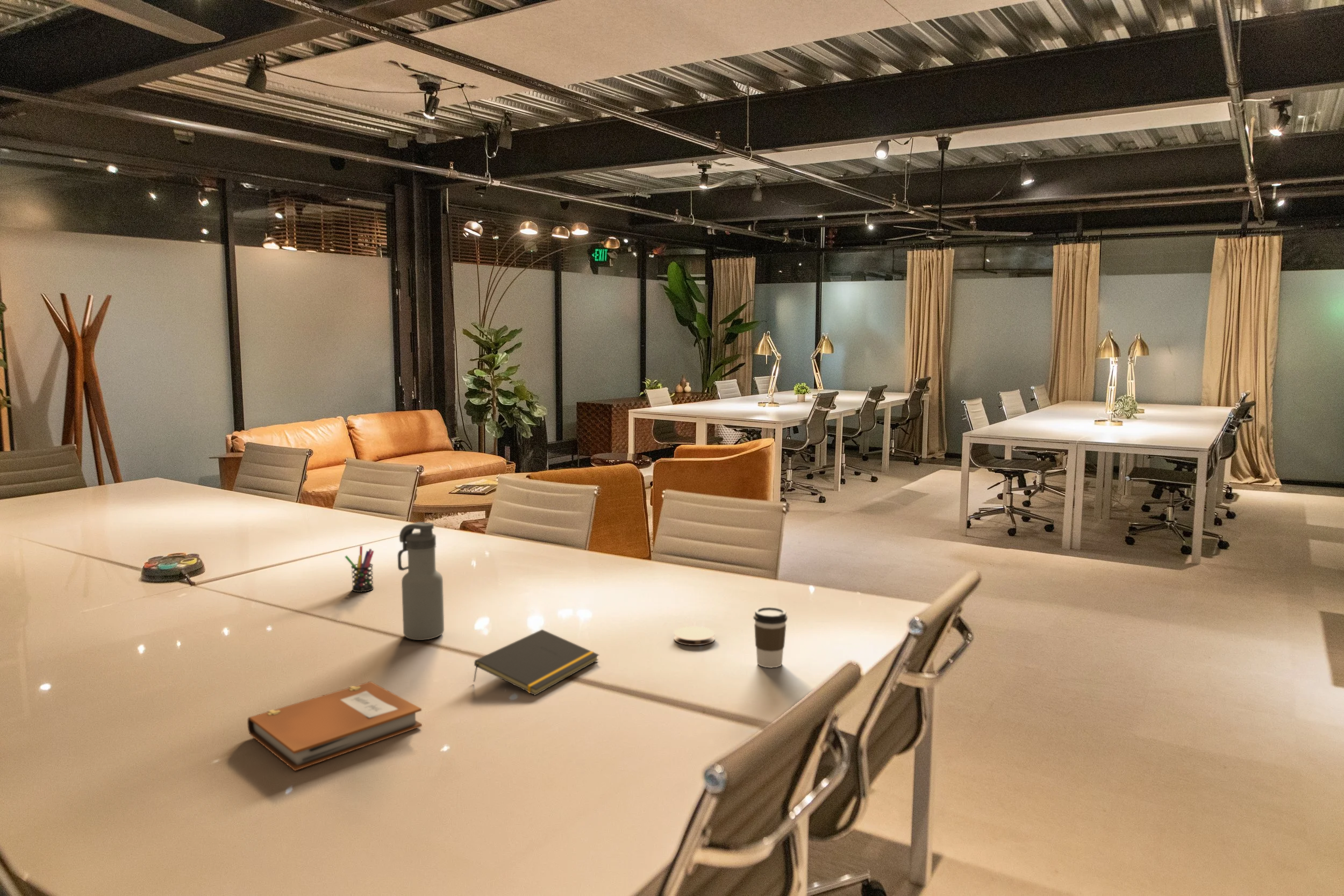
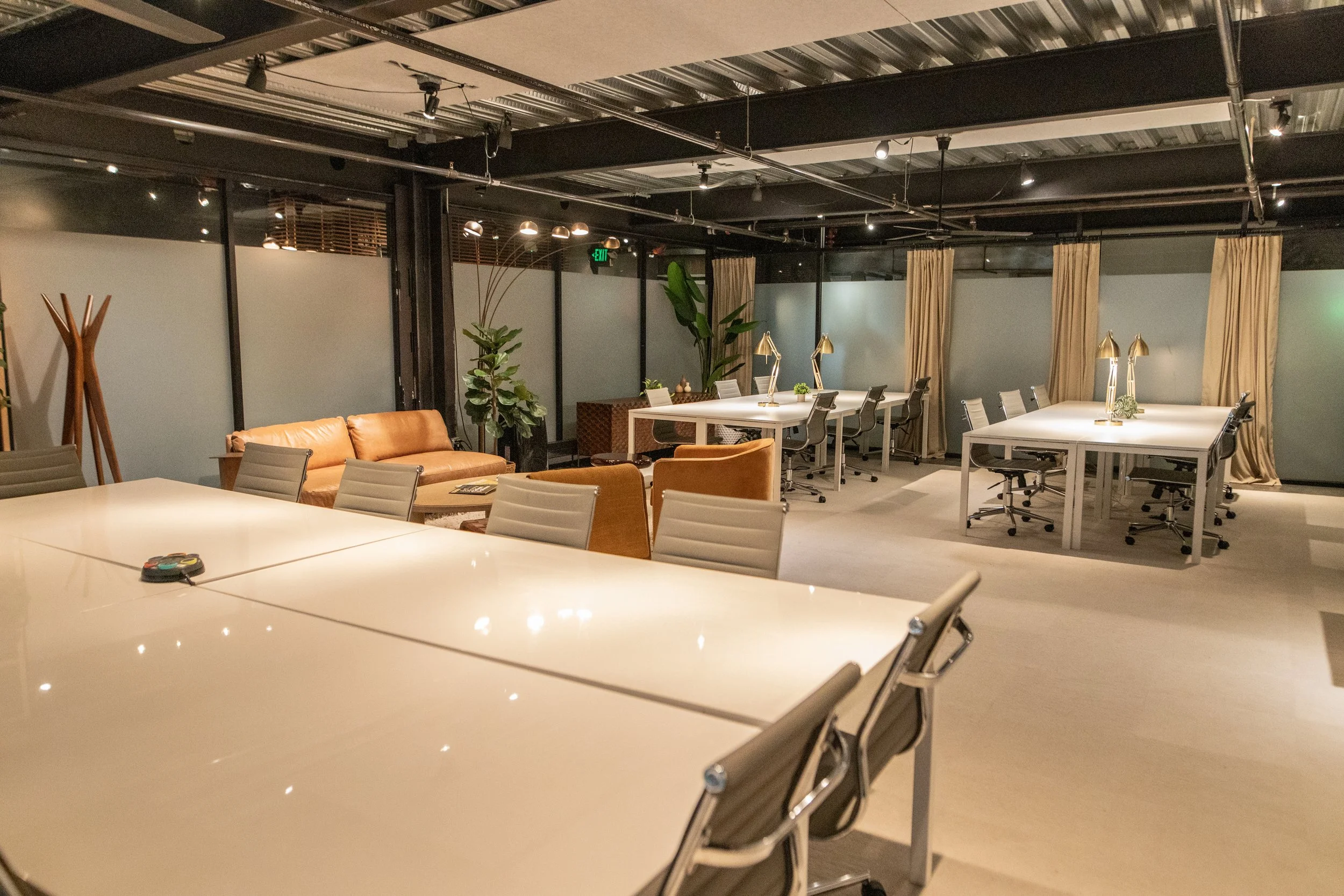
- notepad (539, 660)
- notebook (338, 720)
- coaster (694, 635)
- coffee cup (770, 637)
- pen holder (359, 568)
- water bottle (421, 579)
